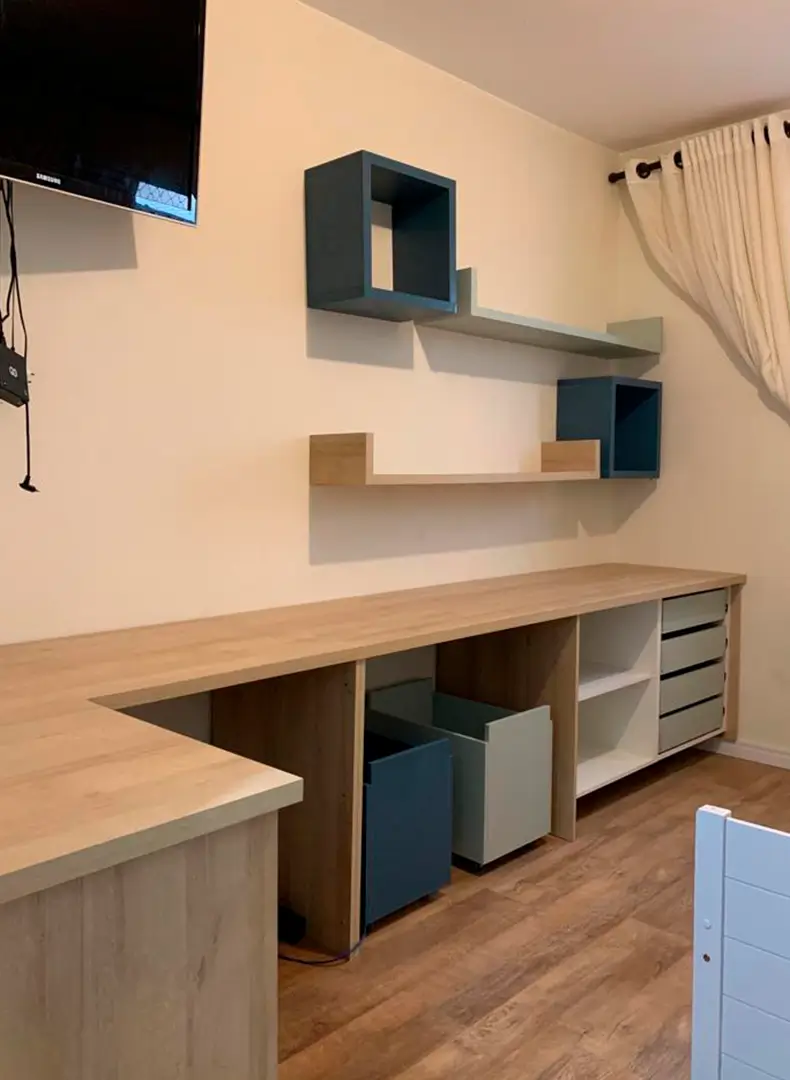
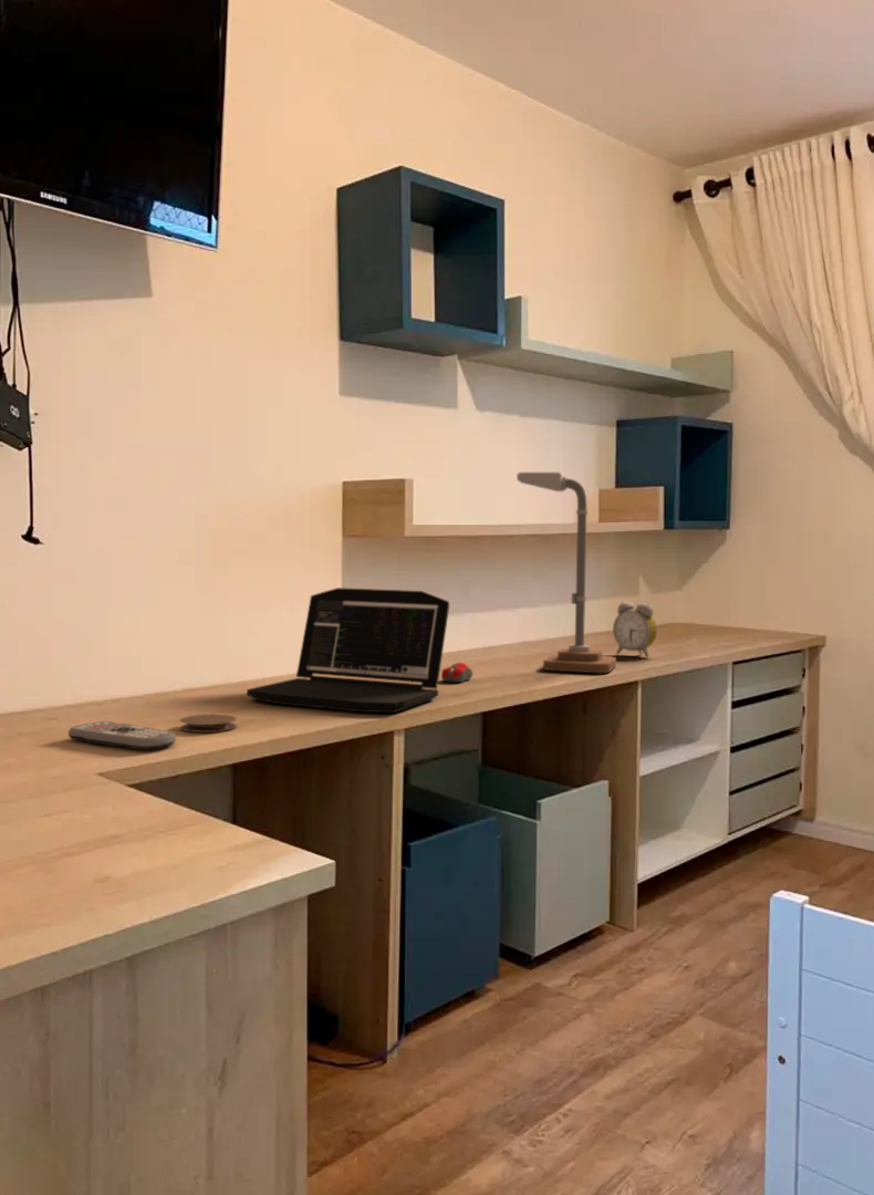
+ computer mouse (457, 672)
+ laptop (347, 645)
+ remote control (124, 736)
+ alarm clock (636, 628)
+ coaster (208, 723)
+ desk lamp (576, 570)
